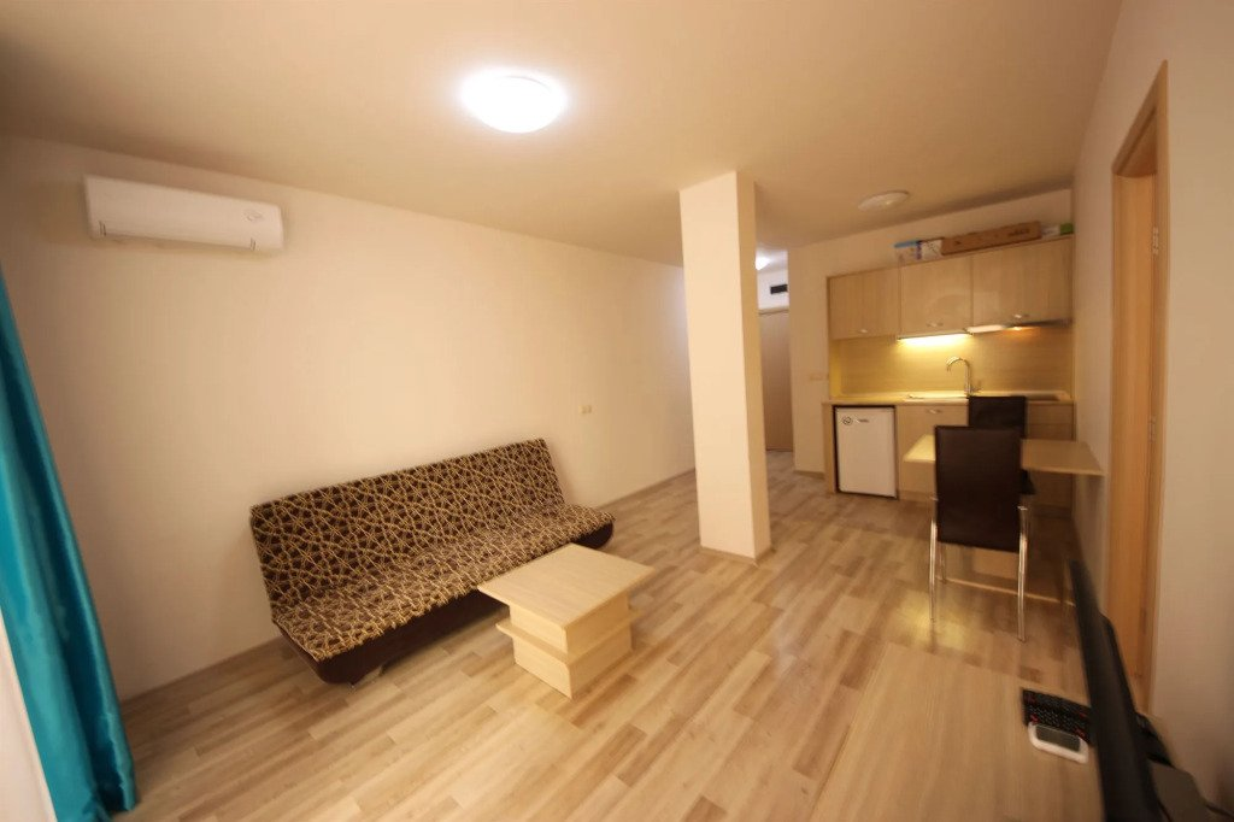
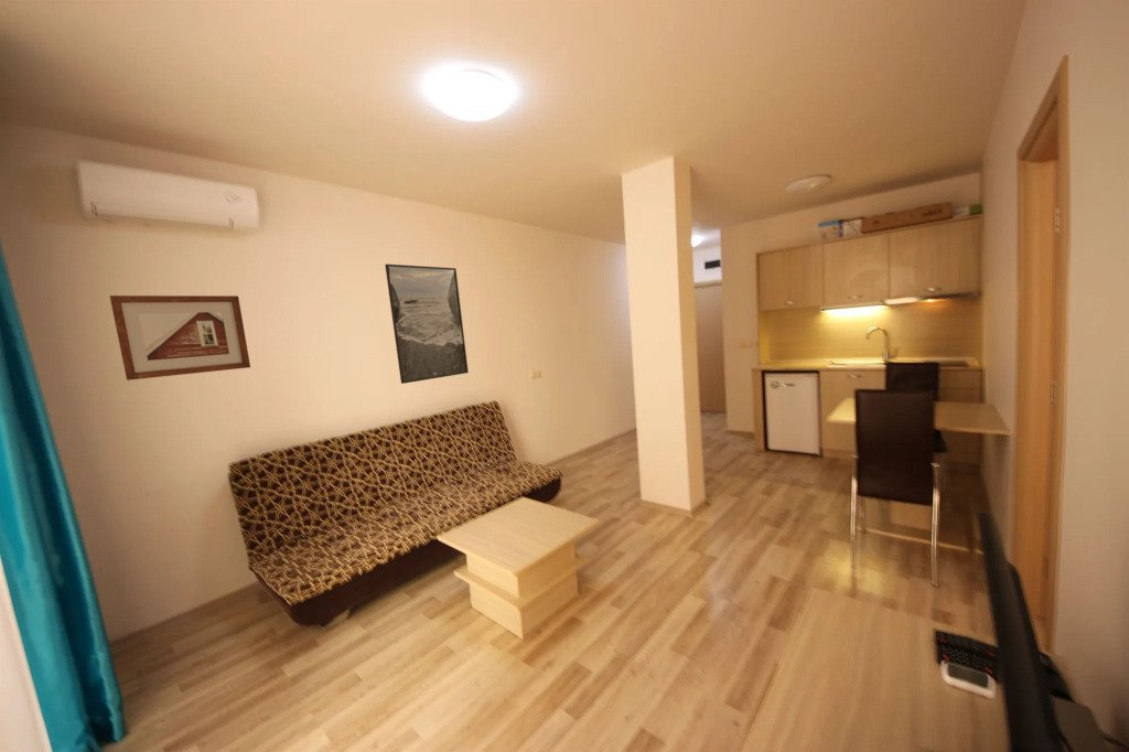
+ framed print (429, 322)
+ picture frame (186, 334)
